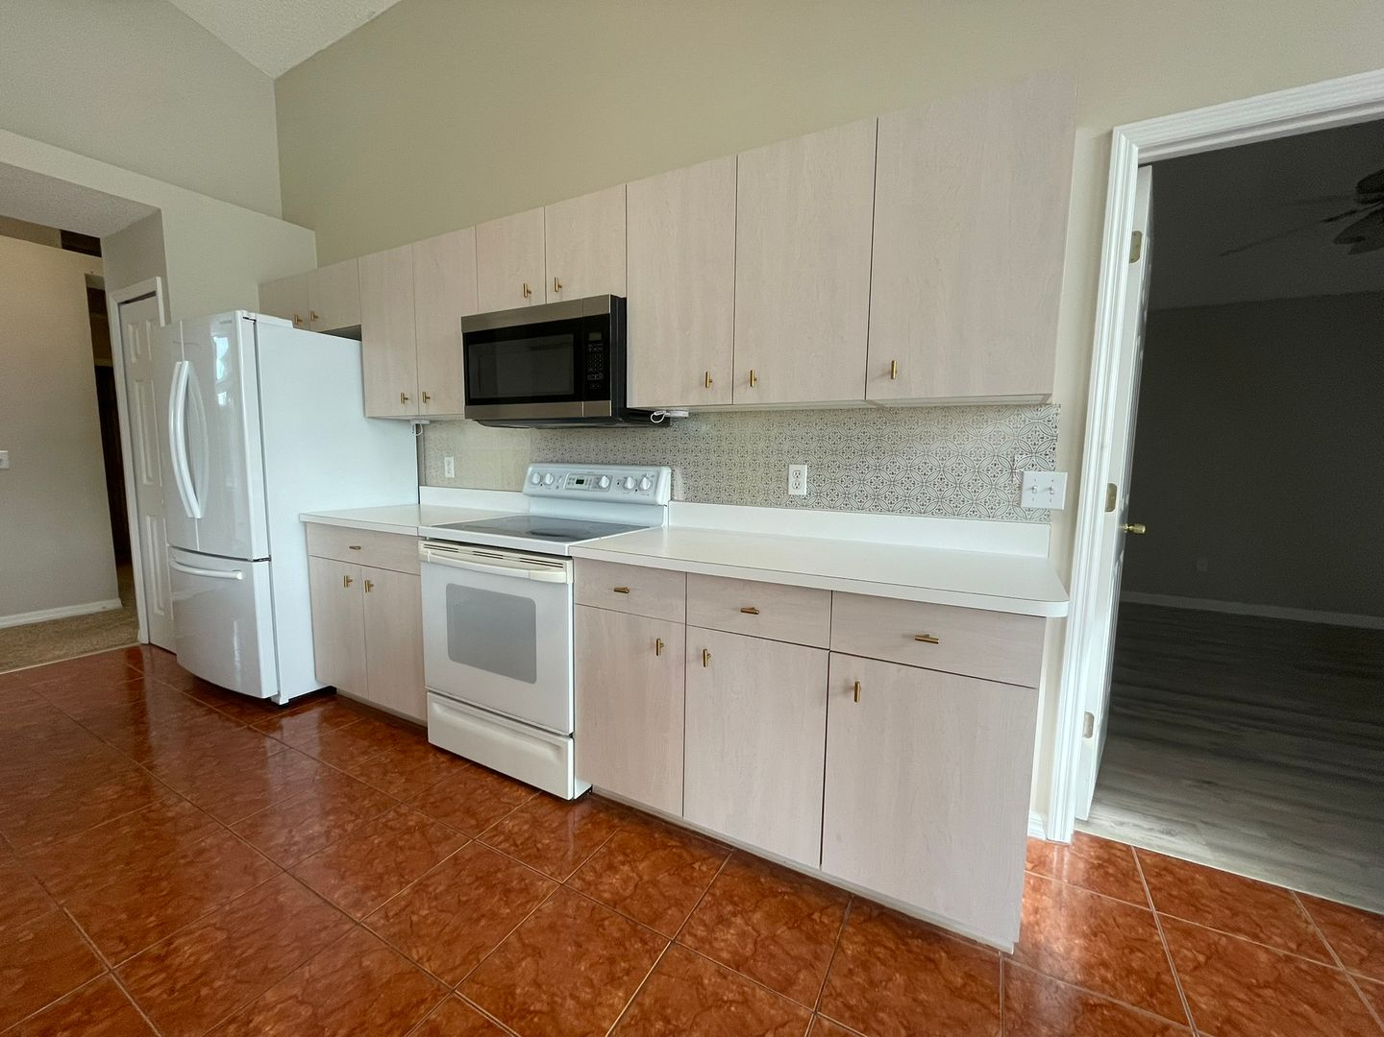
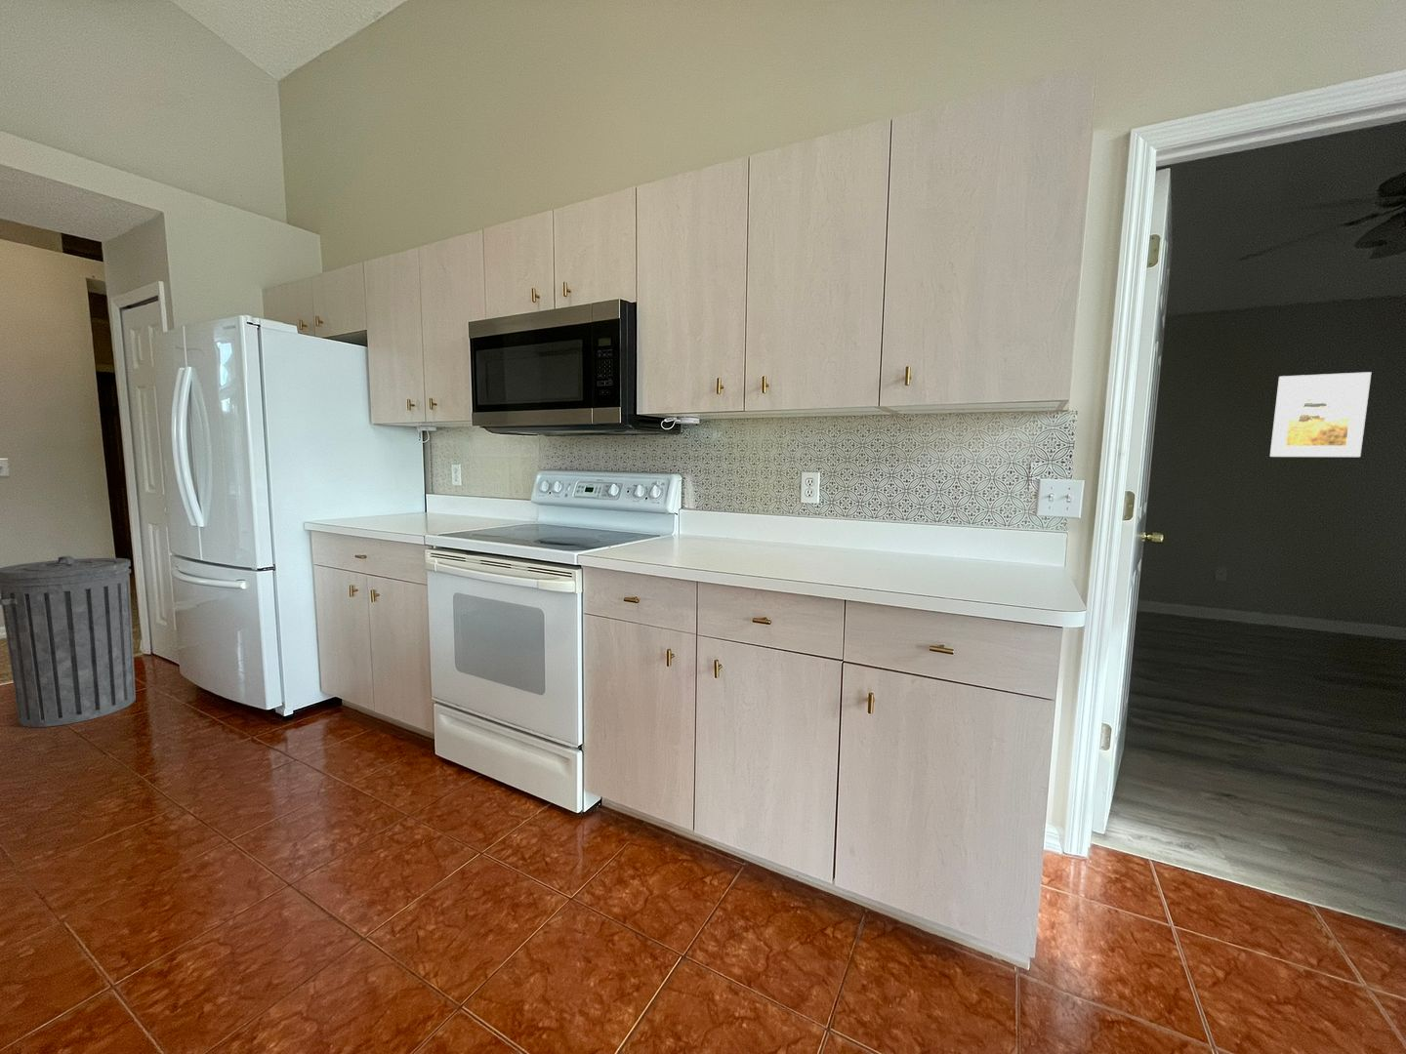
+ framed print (1319, 416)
+ trash can (72, 633)
